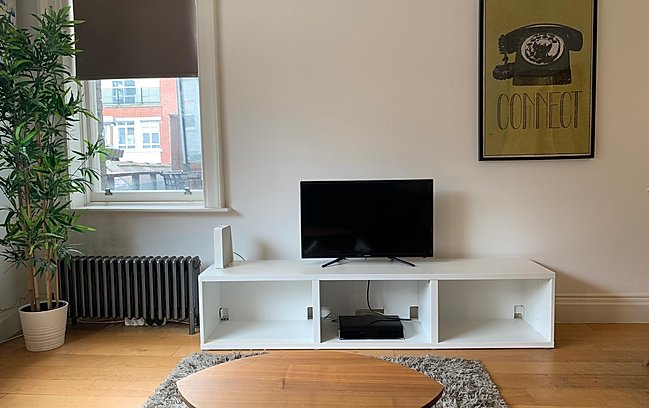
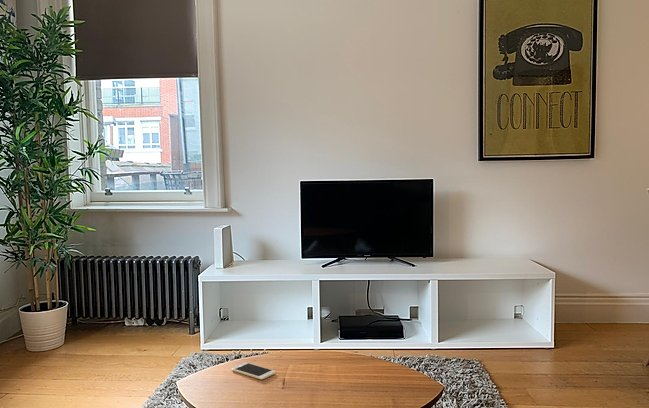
+ smartphone (253, 370)
